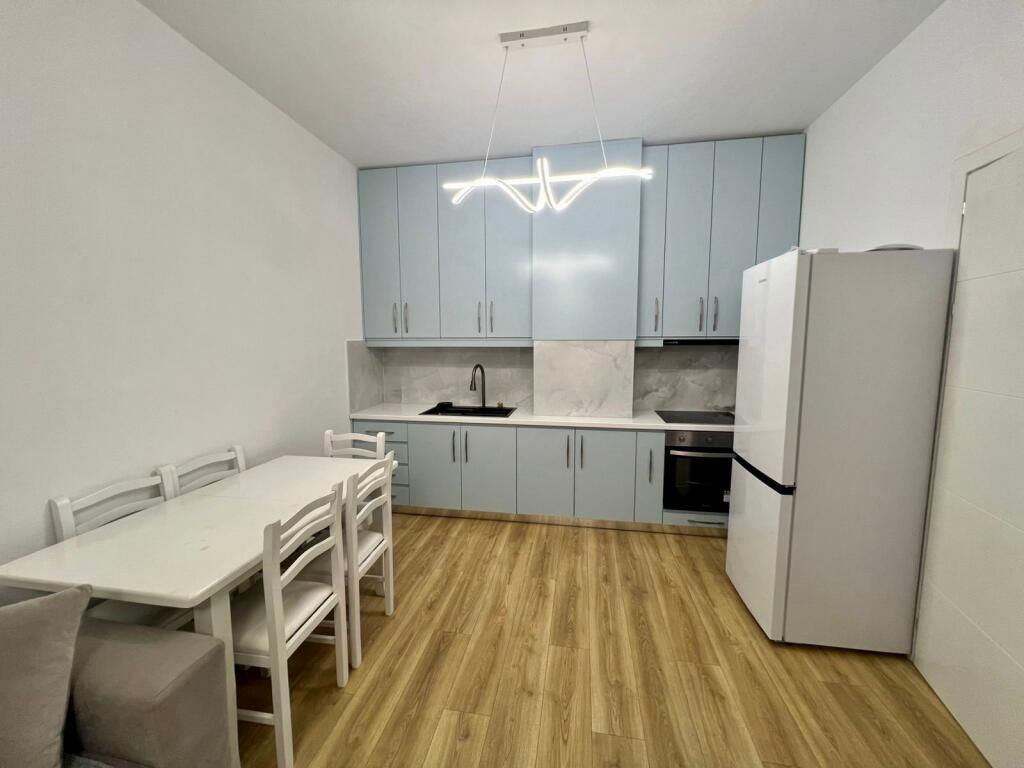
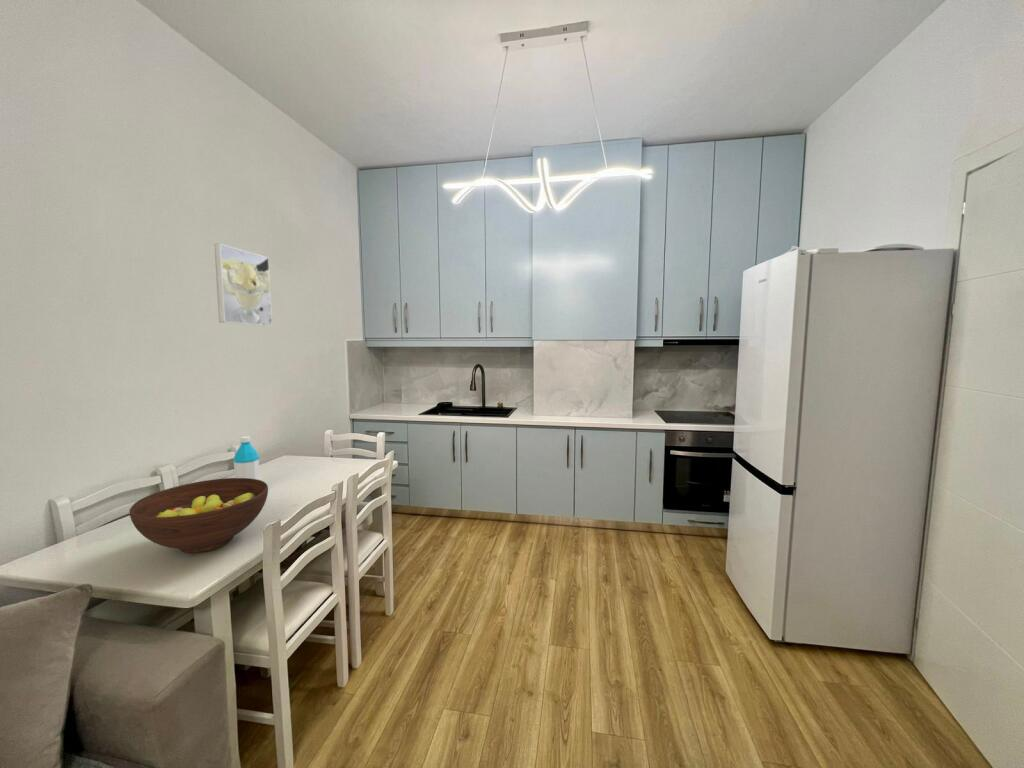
+ fruit bowl (205, 519)
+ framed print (245, 287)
+ water bottle (246, 466)
